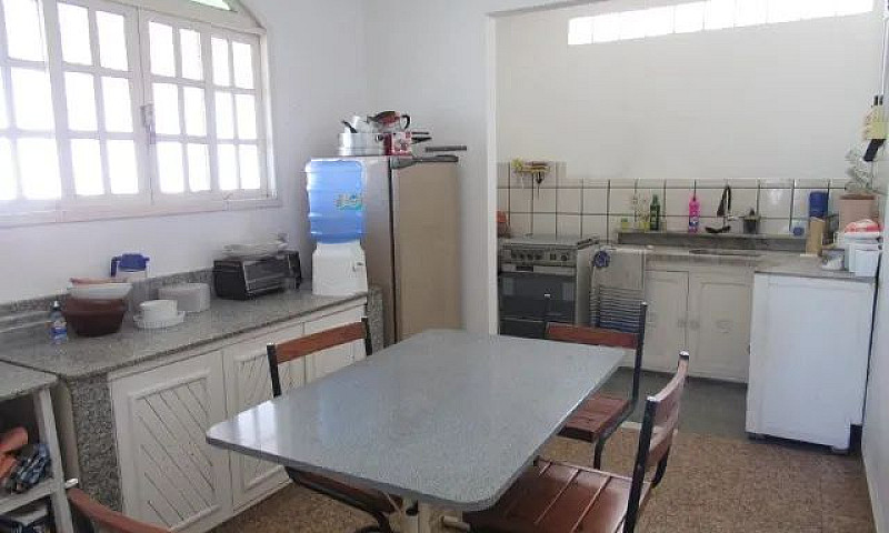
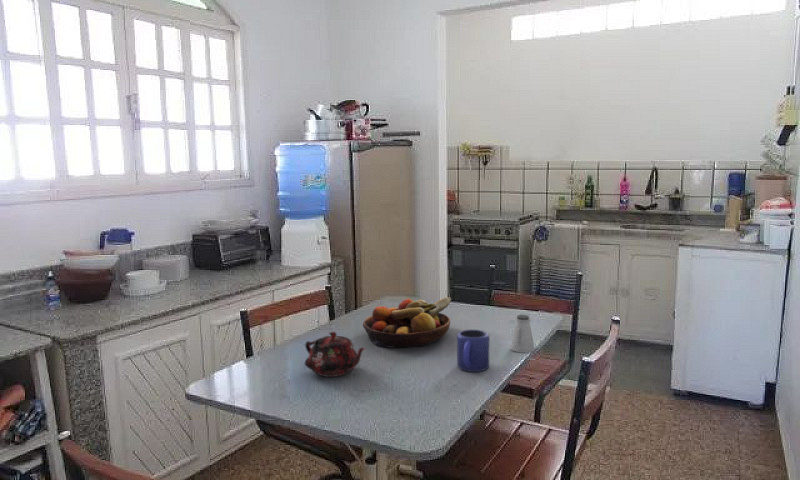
+ teapot (334, 351)
+ saltshaker (522, 332)
+ fruit bowl (407, 317)
+ mug (471, 351)
